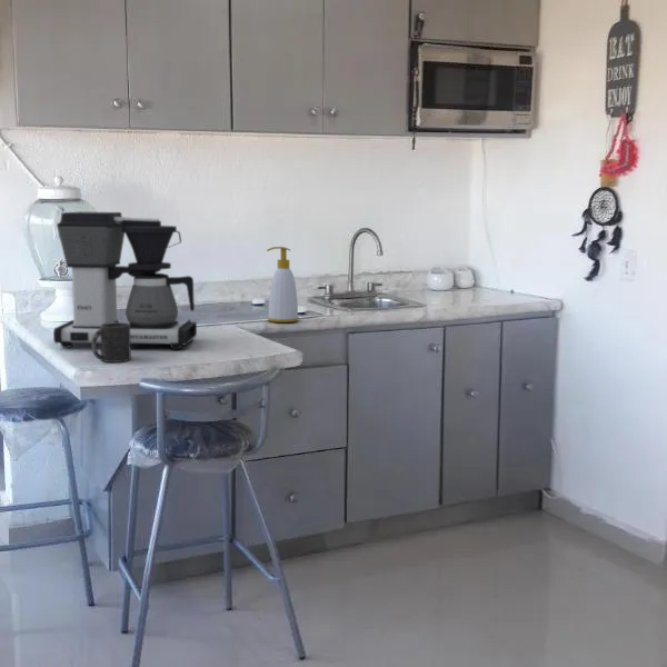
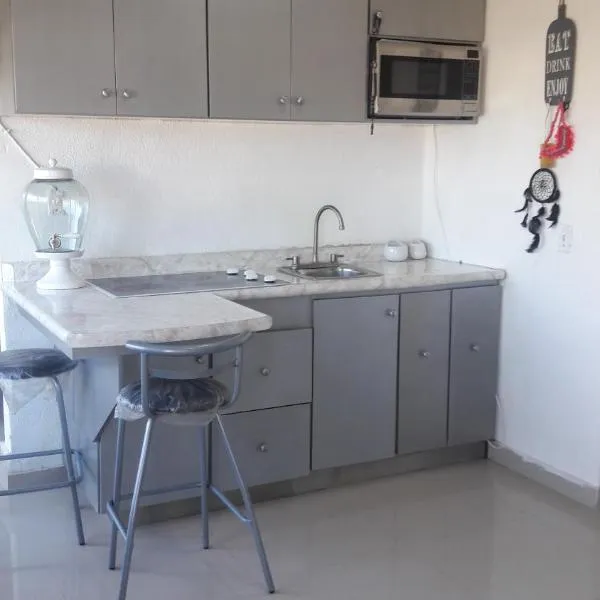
- mug (110, 342)
- coffee maker (129, 275)
- soap bottle (282, 283)
